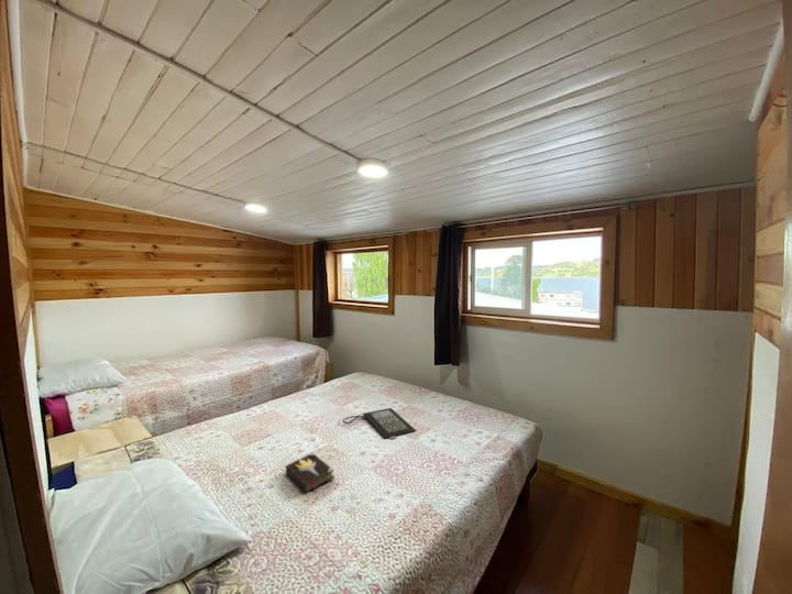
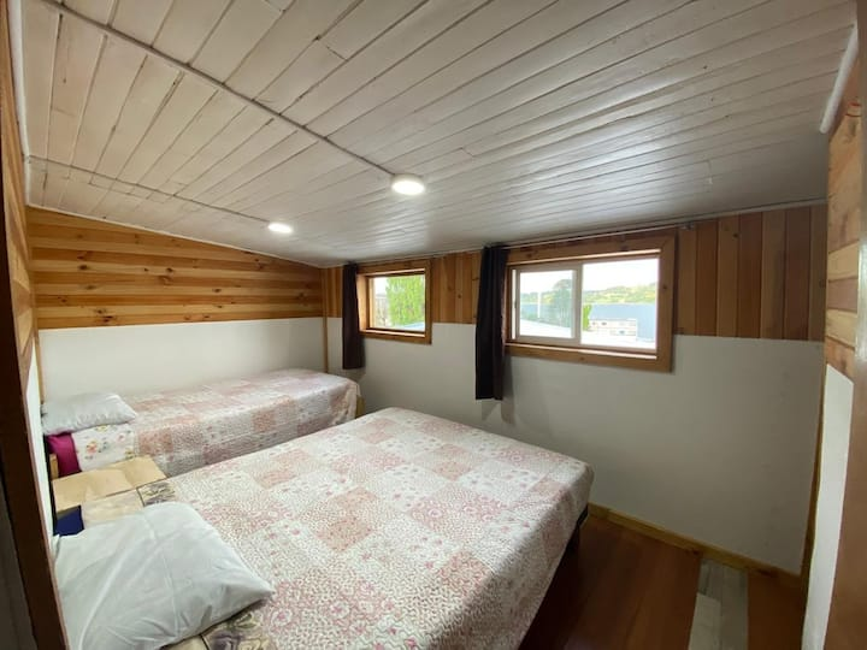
- clutch bag (385, 420)
- hardback book (309, 471)
